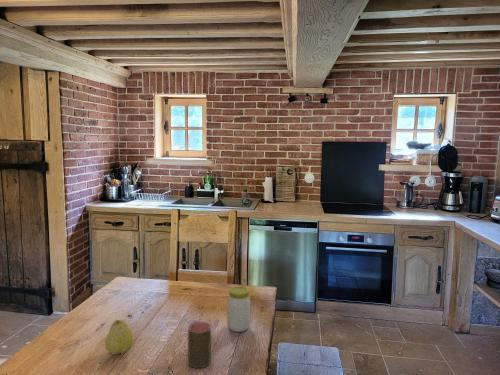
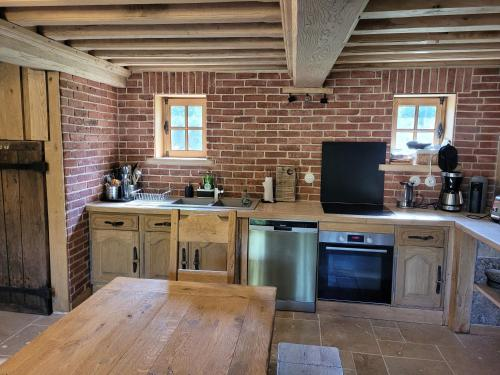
- cup (199, 344)
- jar (238, 308)
- fruit (119, 334)
